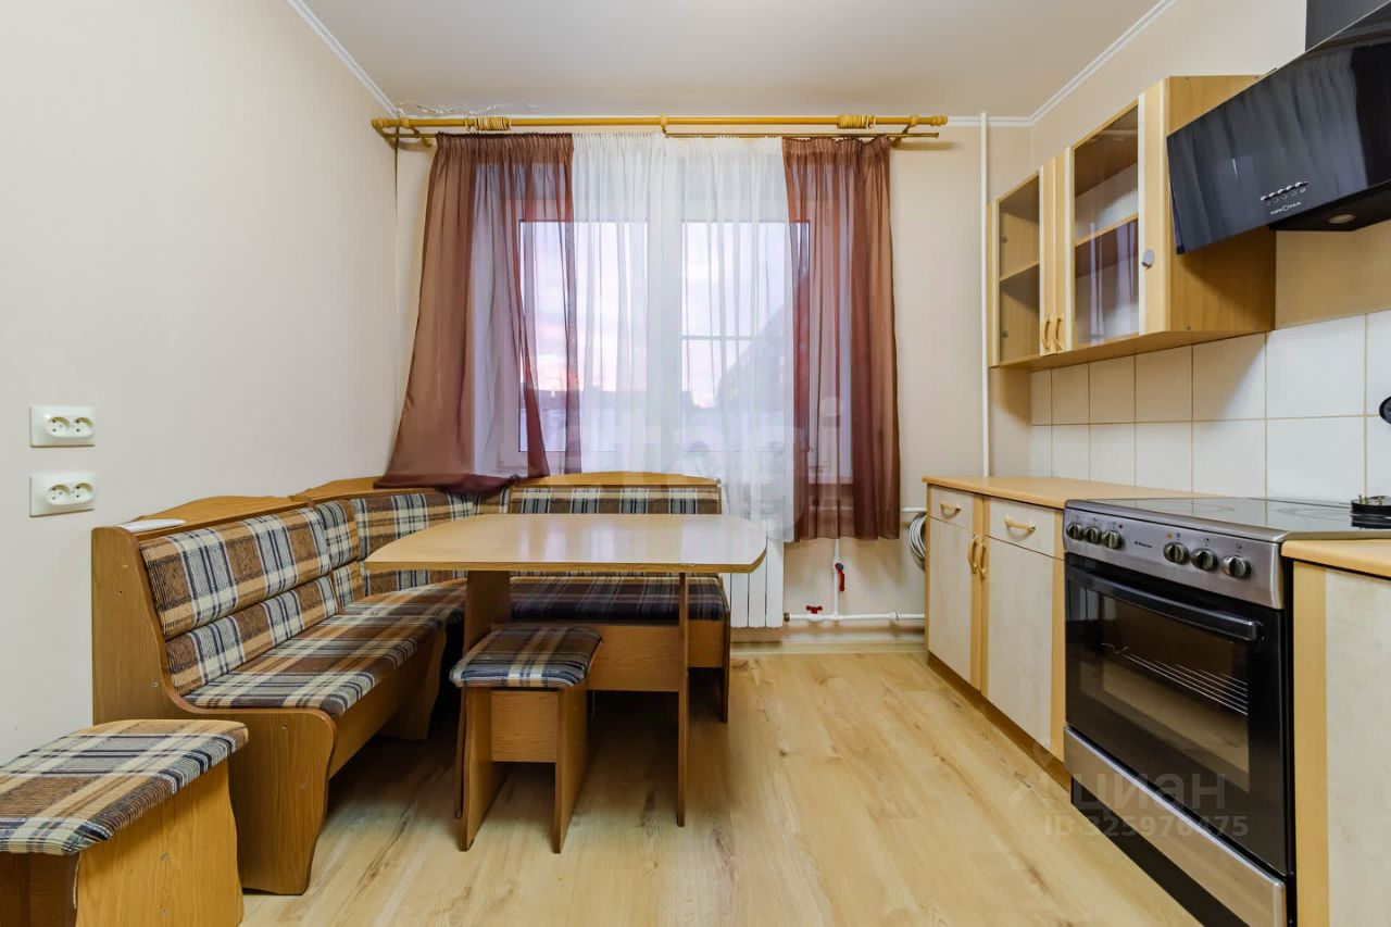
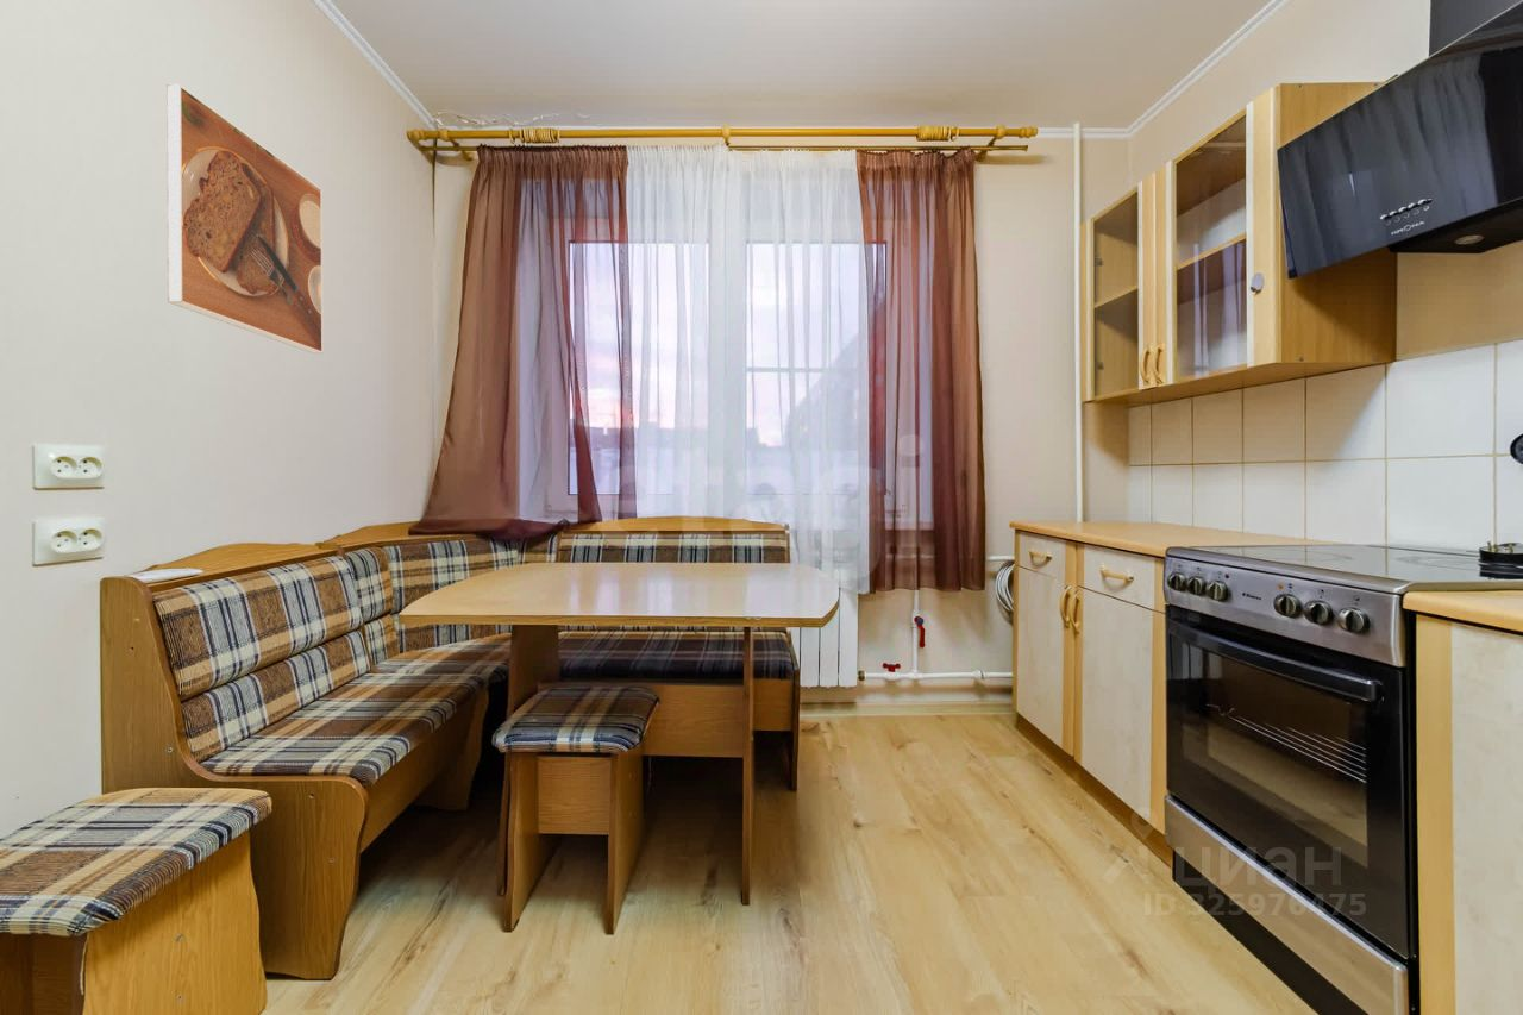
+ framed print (255, 237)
